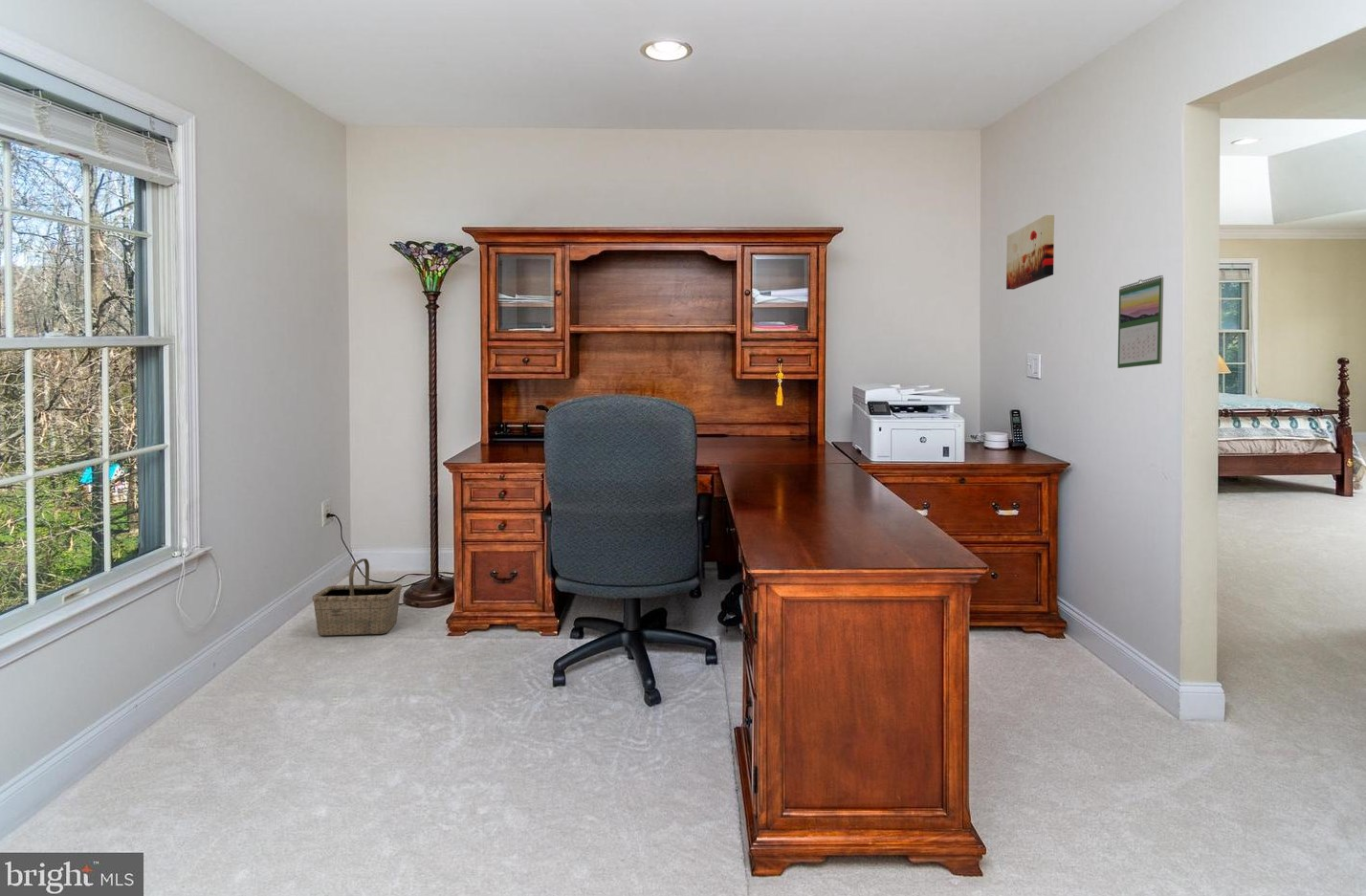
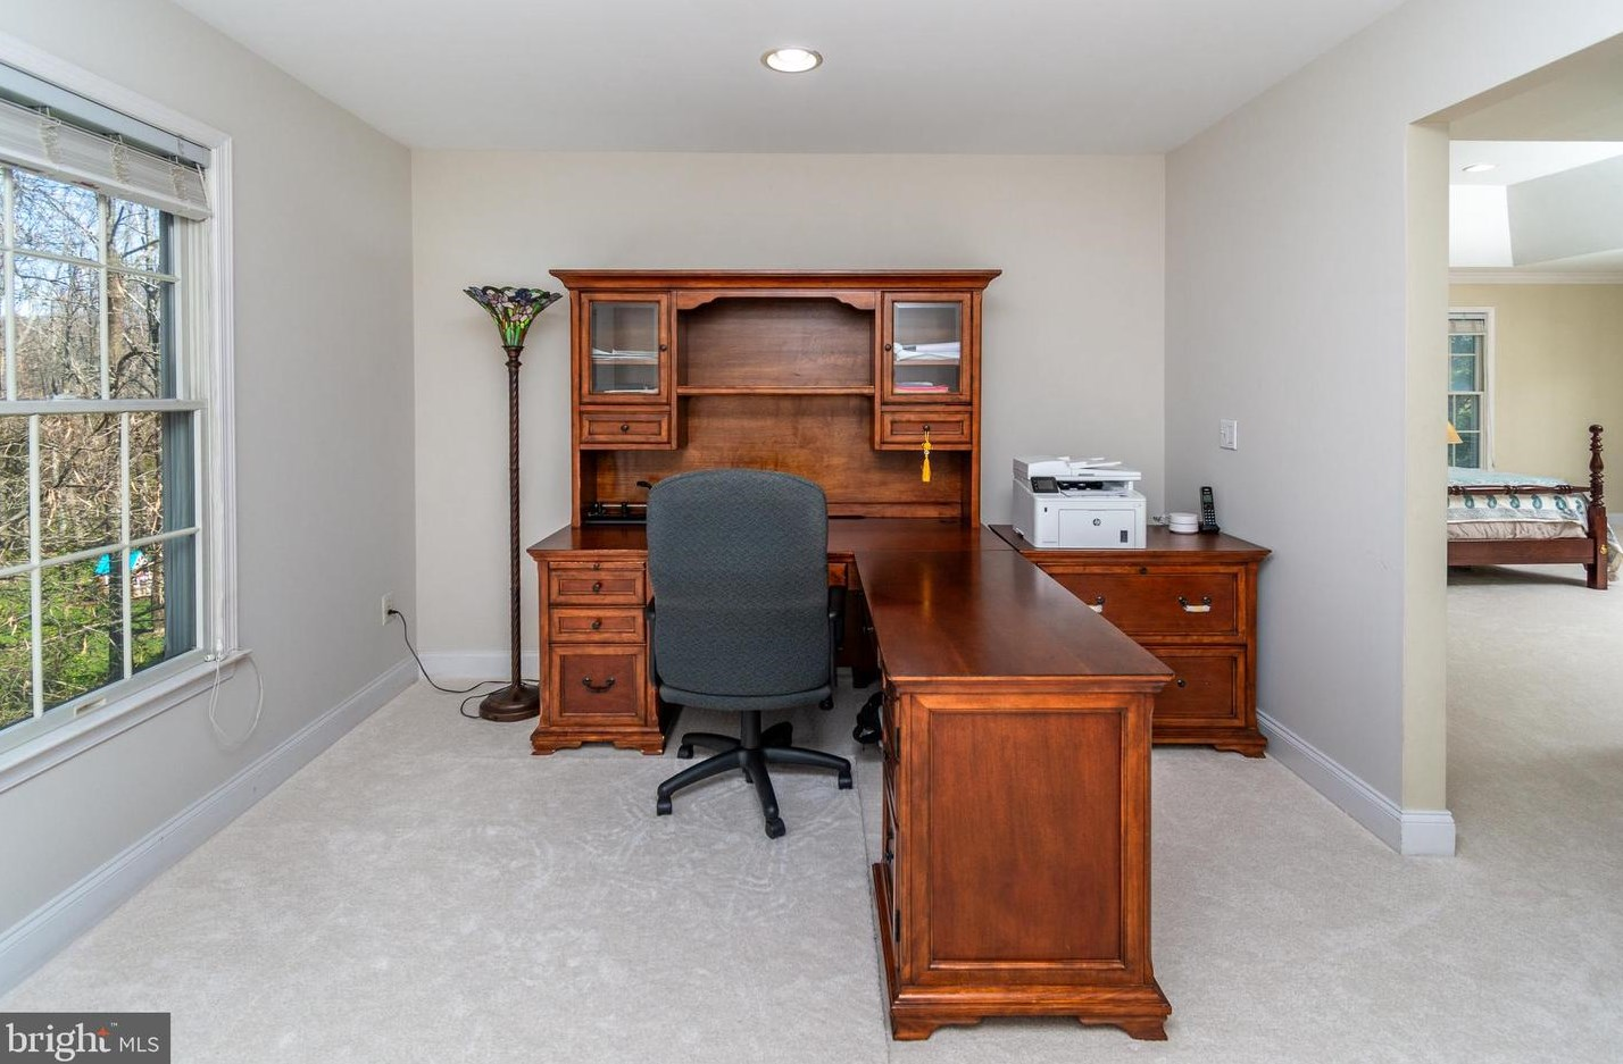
- basket (358, 594)
- wall art (1028, 253)
- calendar (1139, 322)
